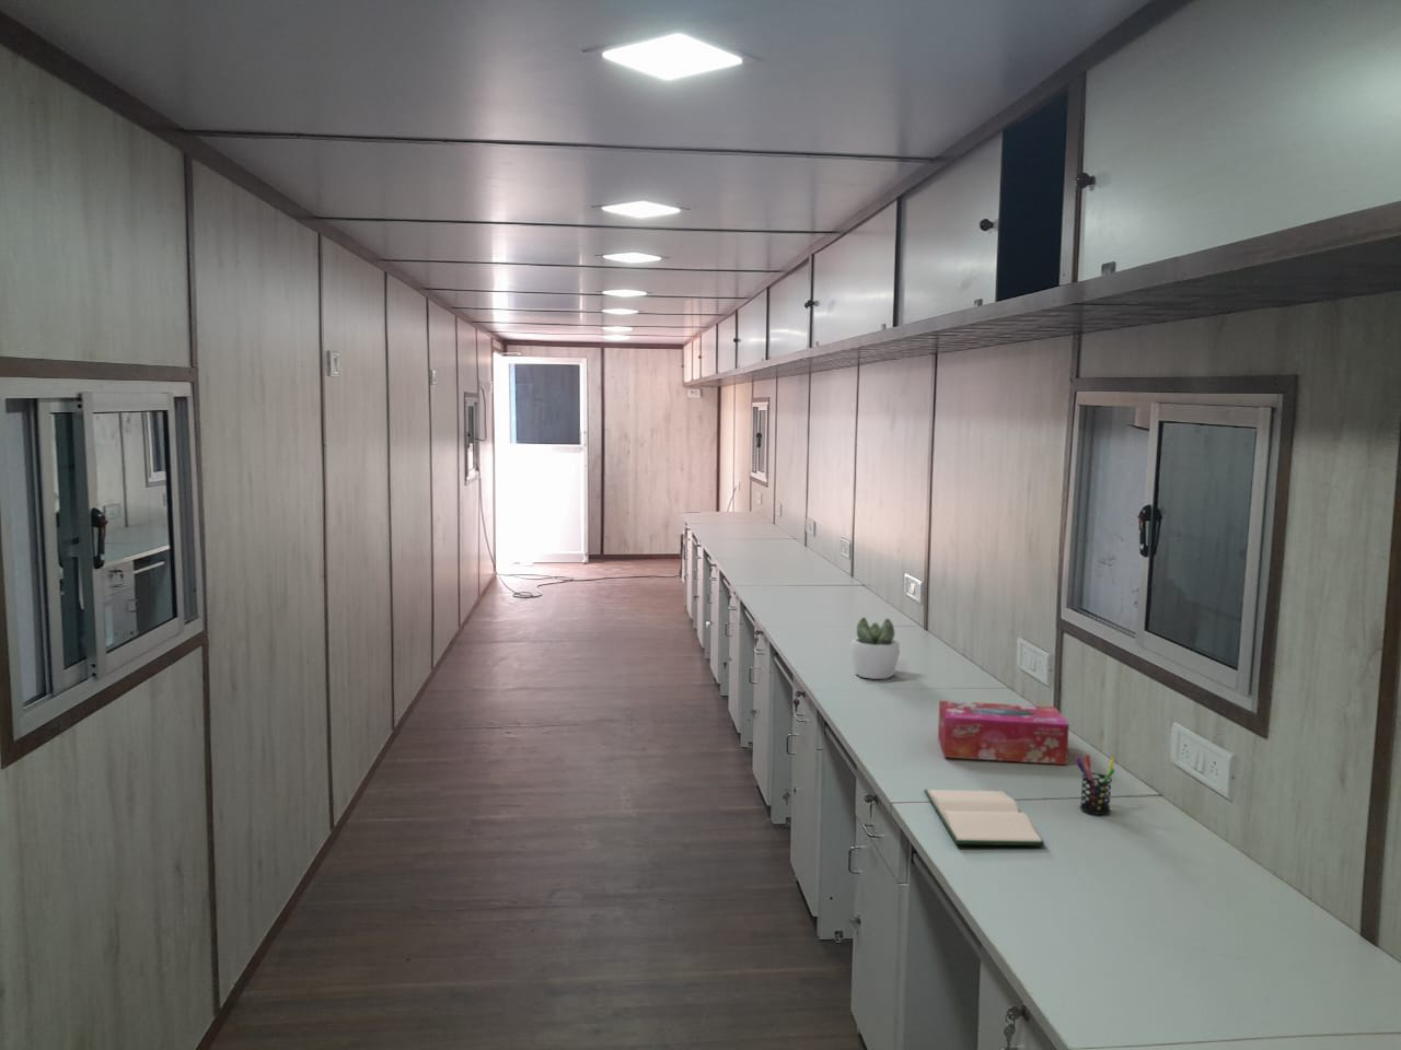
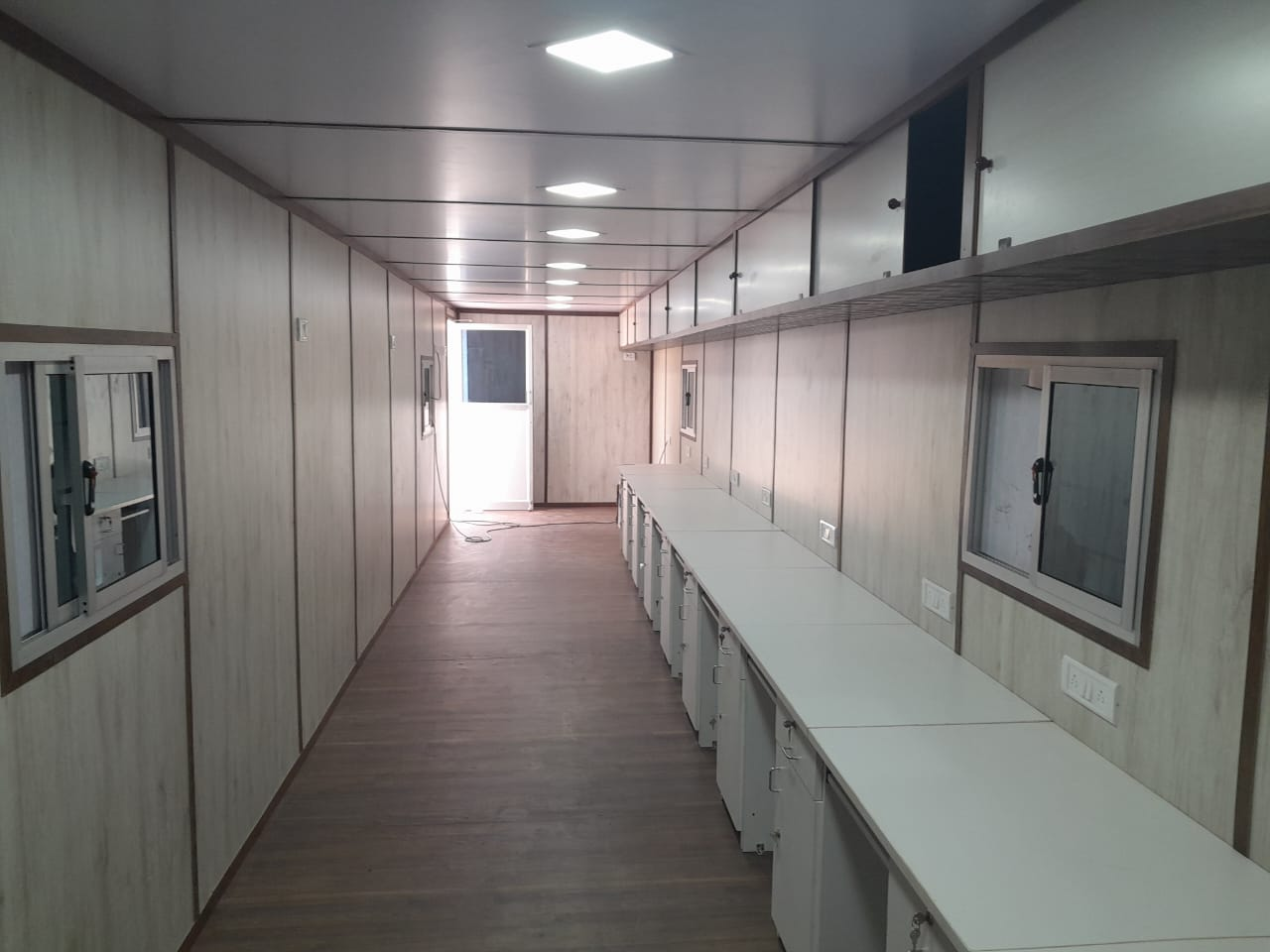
- hardback book (980, 812)
- tissue box (1001, 730)
- pen holder (1098, 783)
- succulent plant (875, 646)
